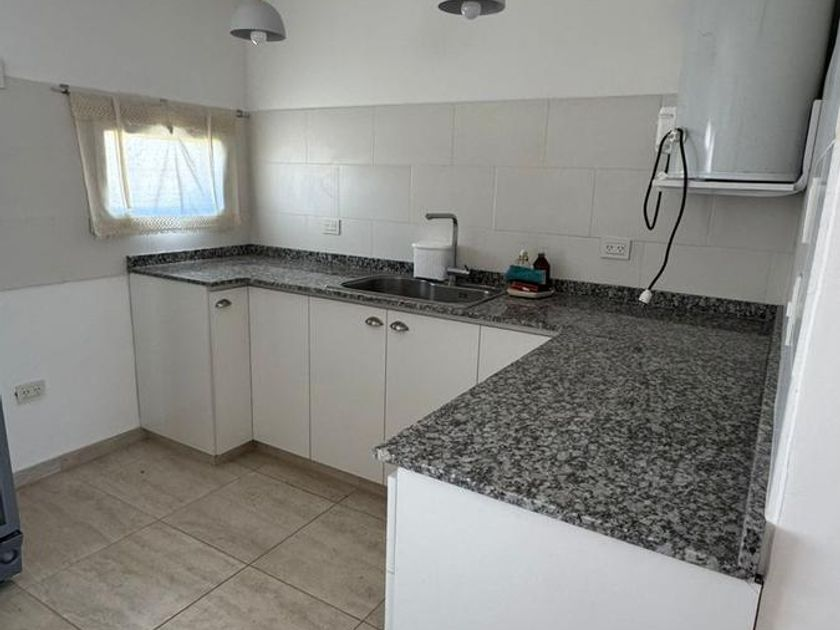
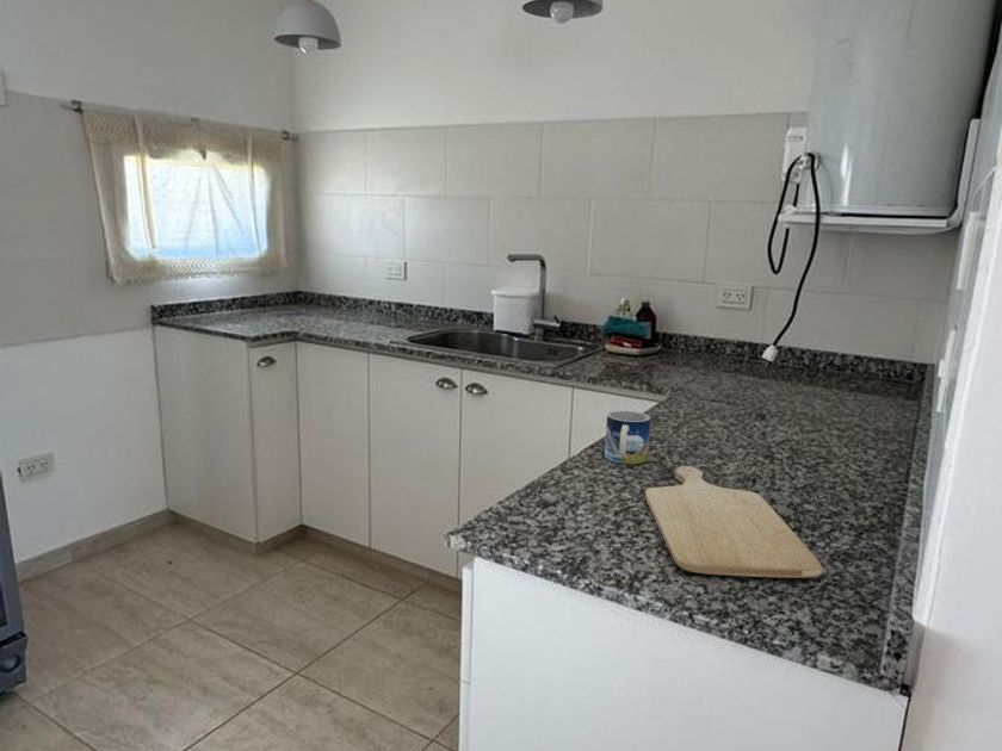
+ mug (625, 439)
+ chopping board (713, 511)
